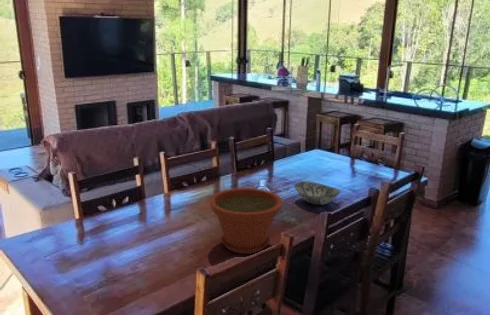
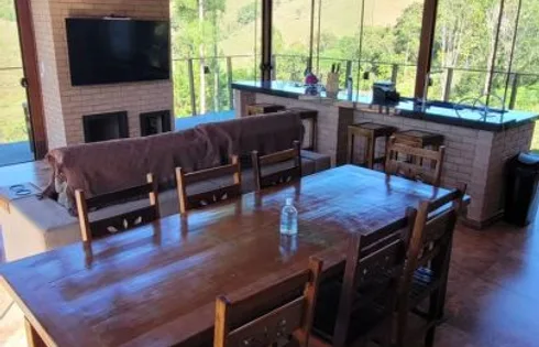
- decorative bowl (316, 194)
- plant pot (245, 222)
